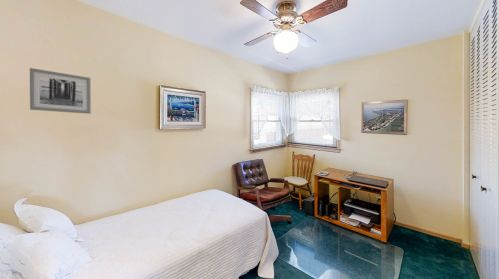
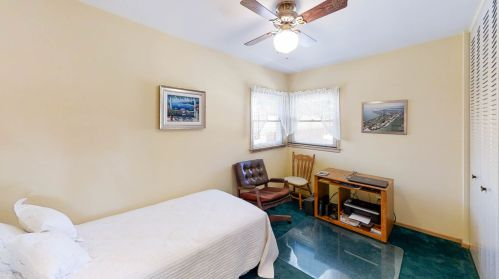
- wall art (62, 92)
